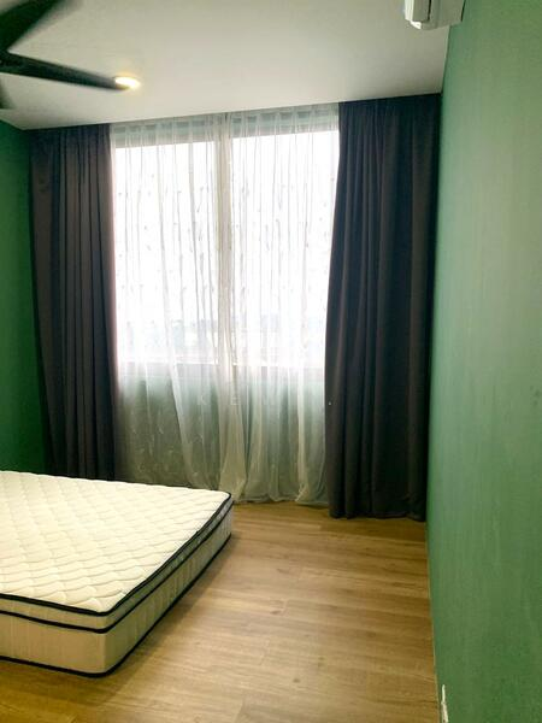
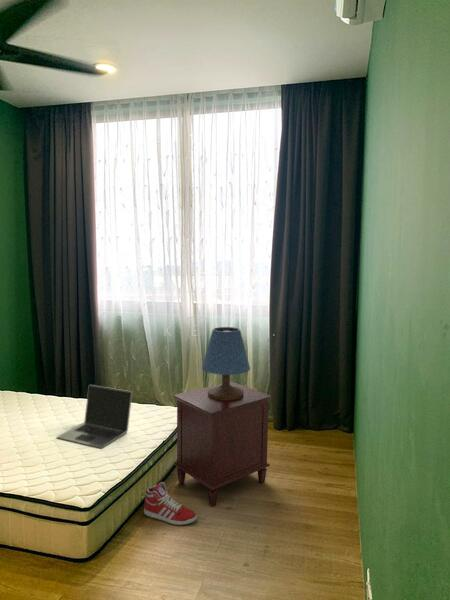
+ sneaker (169, 502)
+ laptop (95, 414)
+ nightstand (222, 439)
+ table lamp (226, 361)
